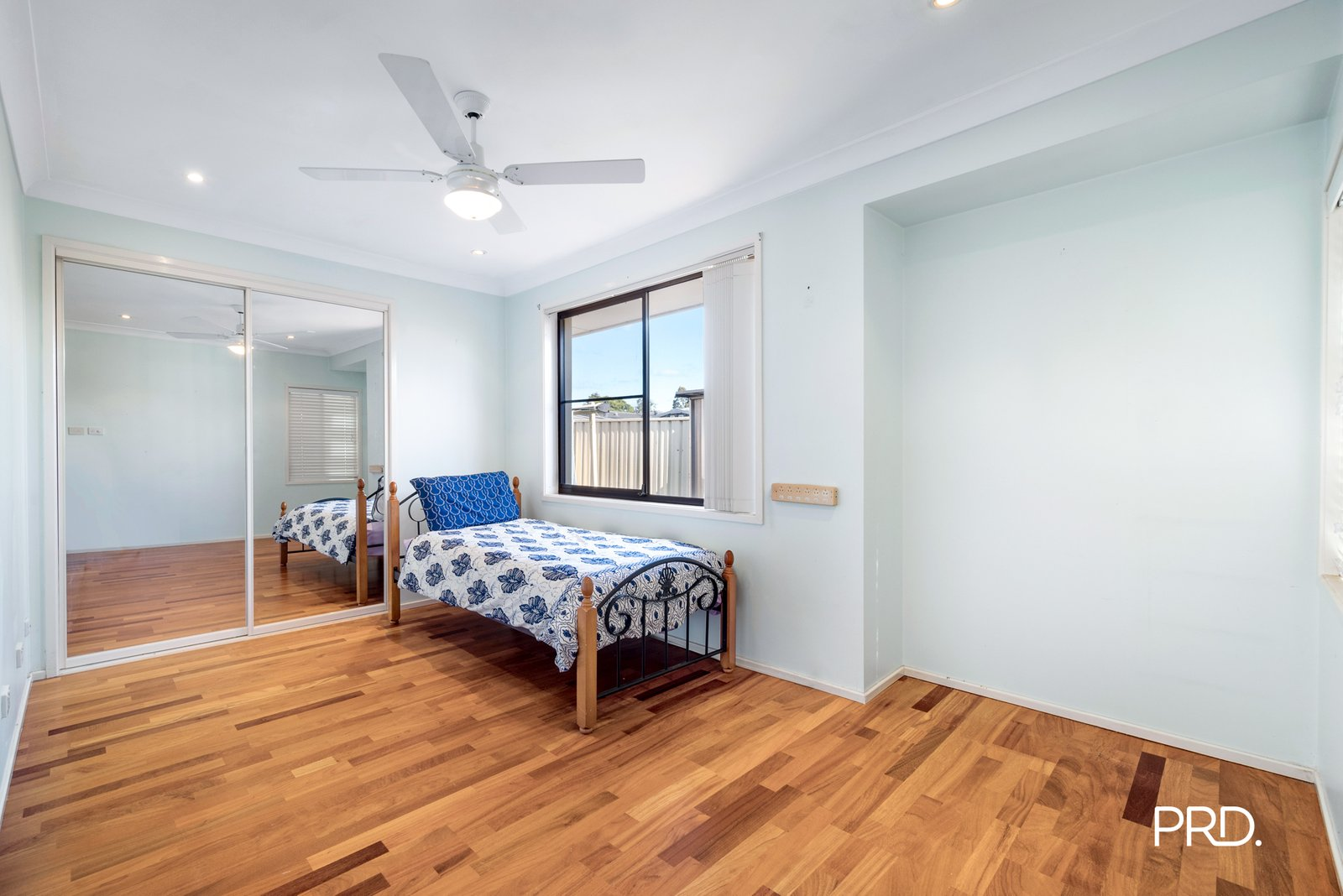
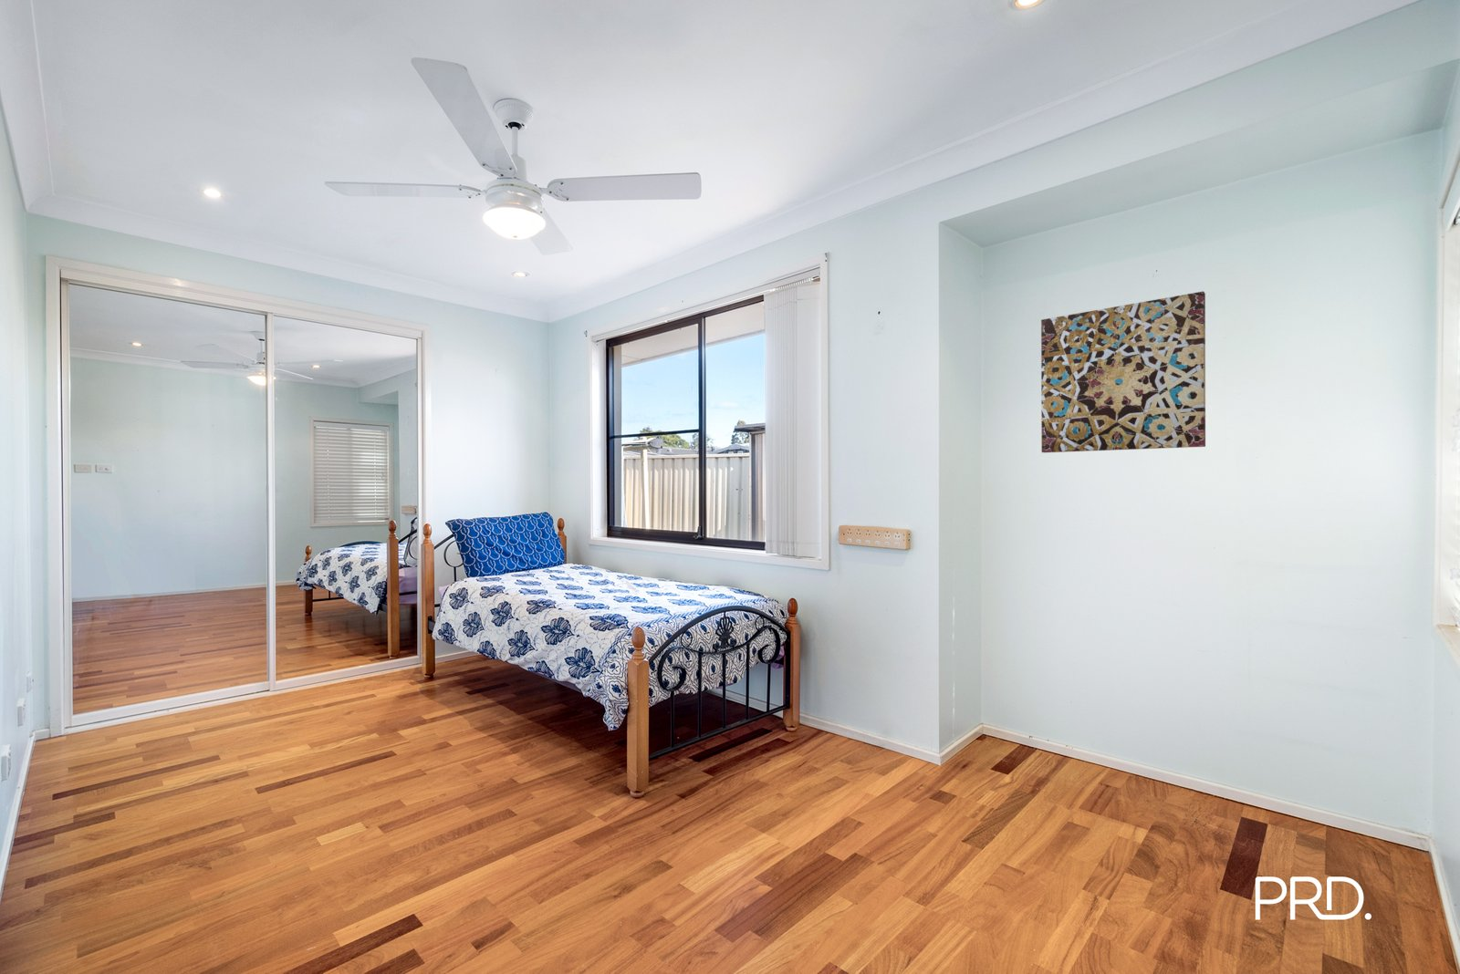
+ wall art (1116, 378)
